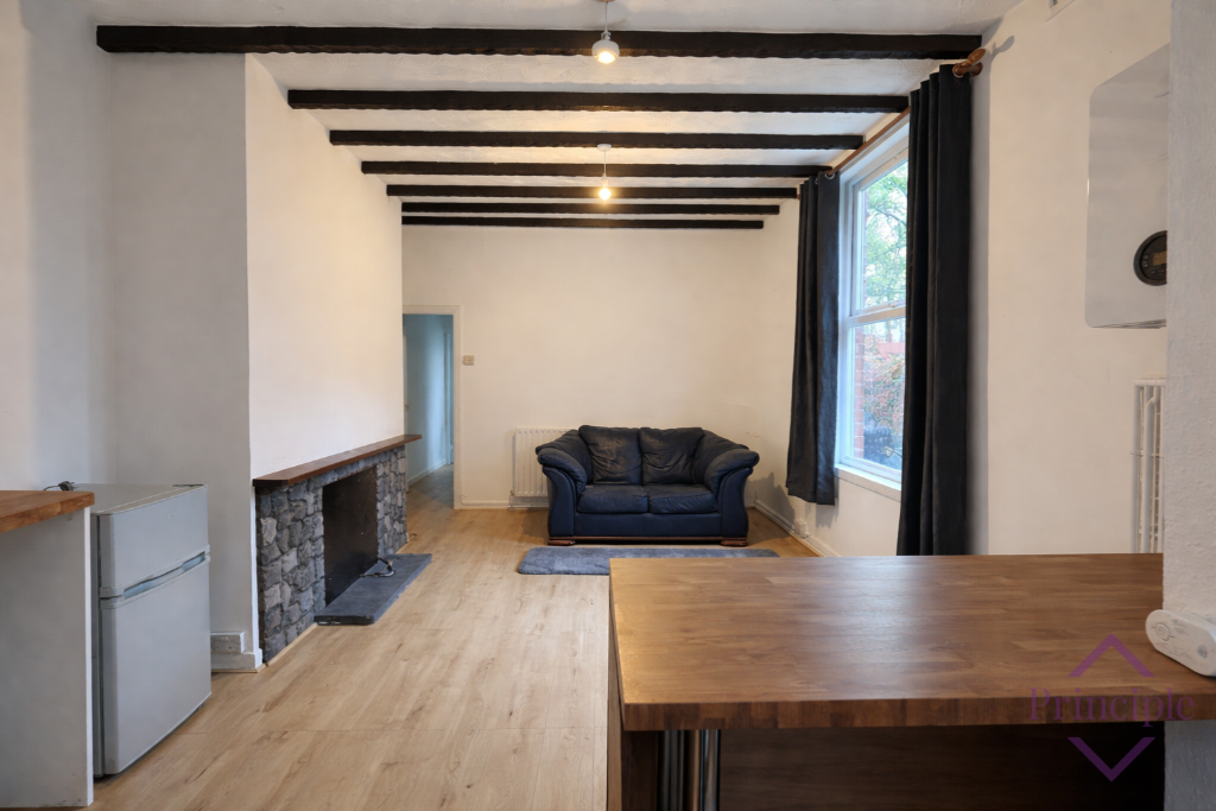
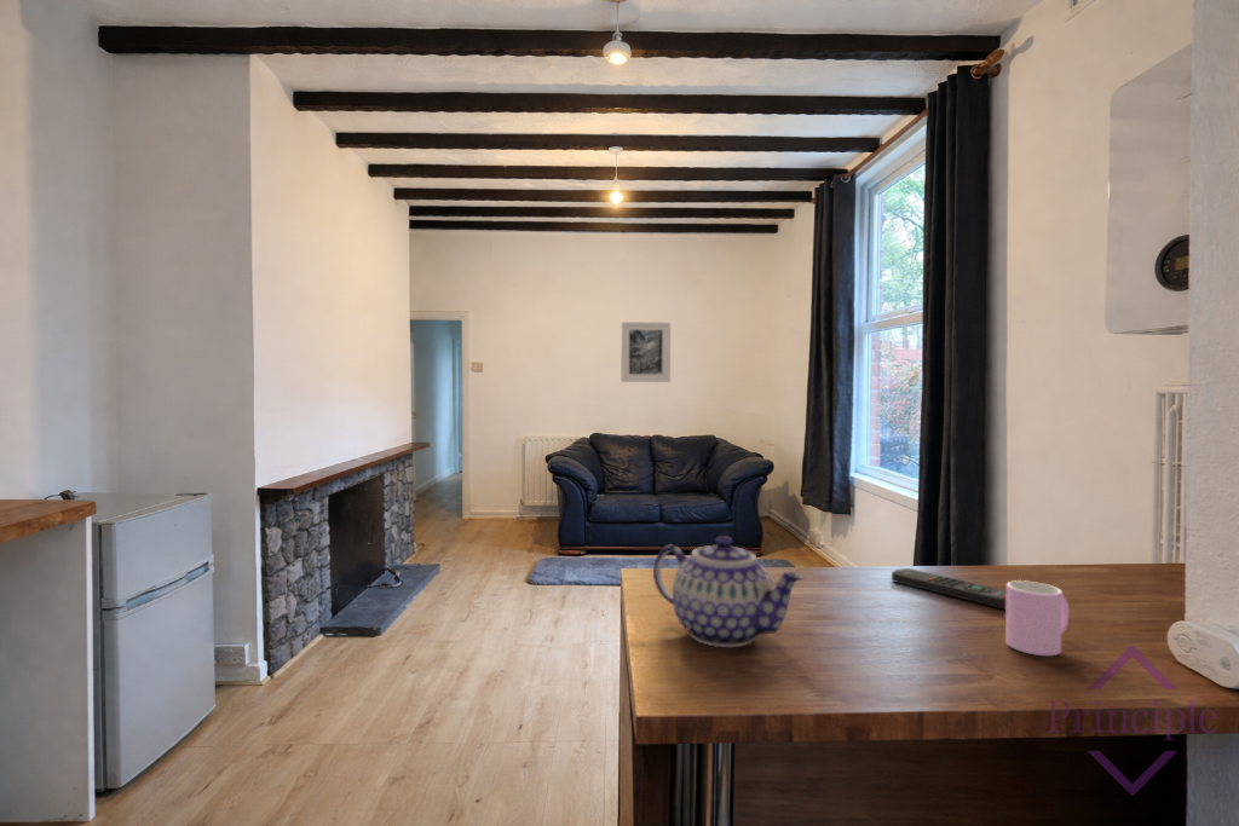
+ cup (1042, 616)
+ teapot (722, 585)
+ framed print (645, 352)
+ remote control (953, 587)
